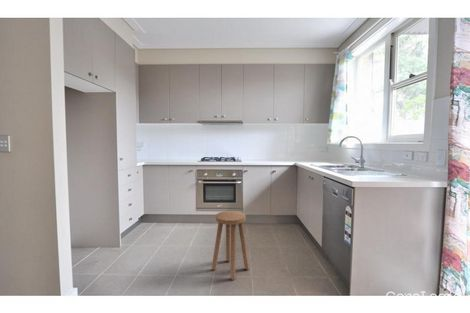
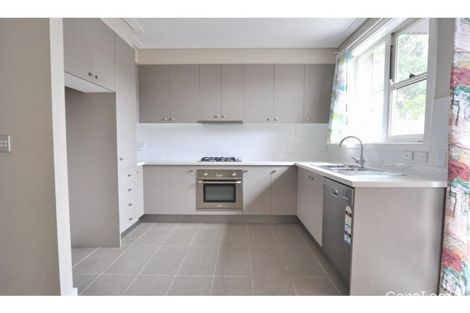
- stool (230, 242)
